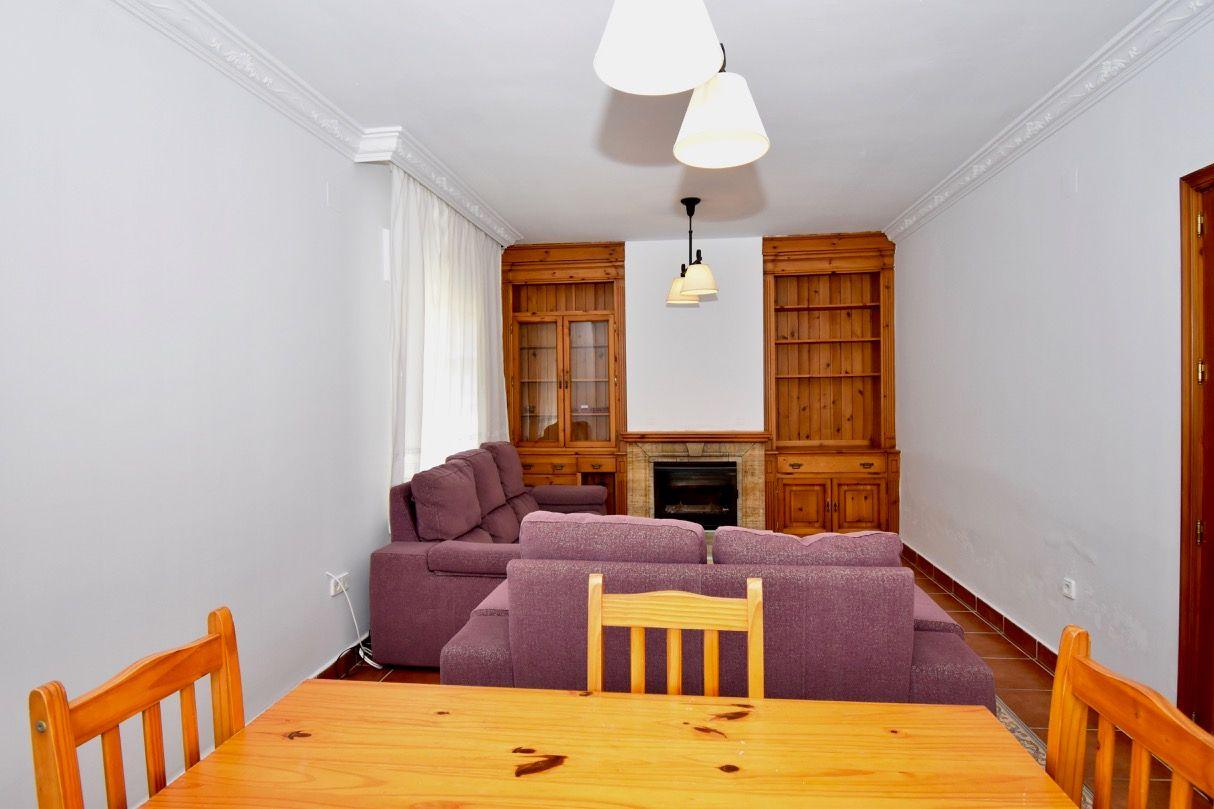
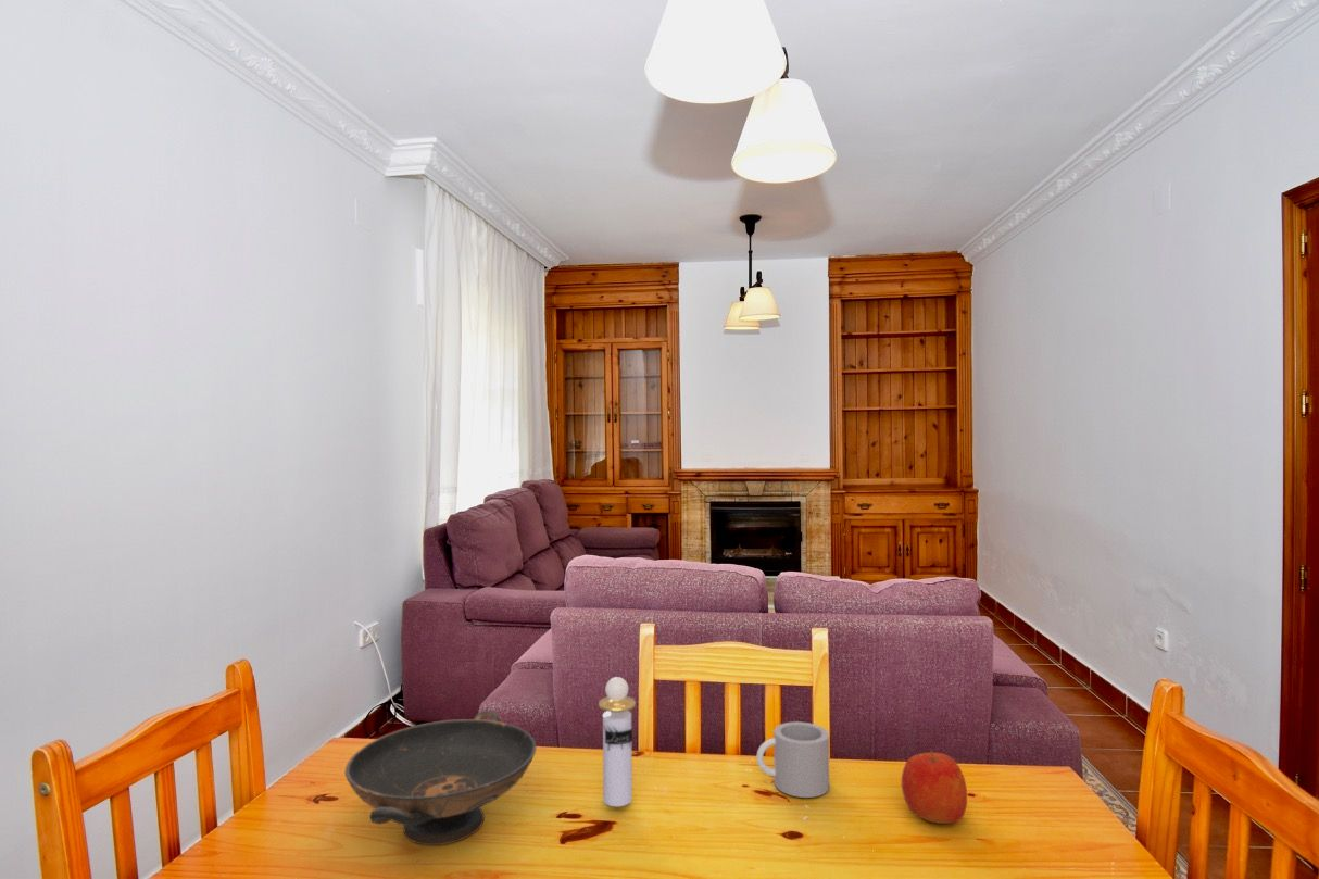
+ mug (792, 758)
+ perfume bottle (617, 740)
+ decorative bowl (444, 787)
+ apple (933, 782)
